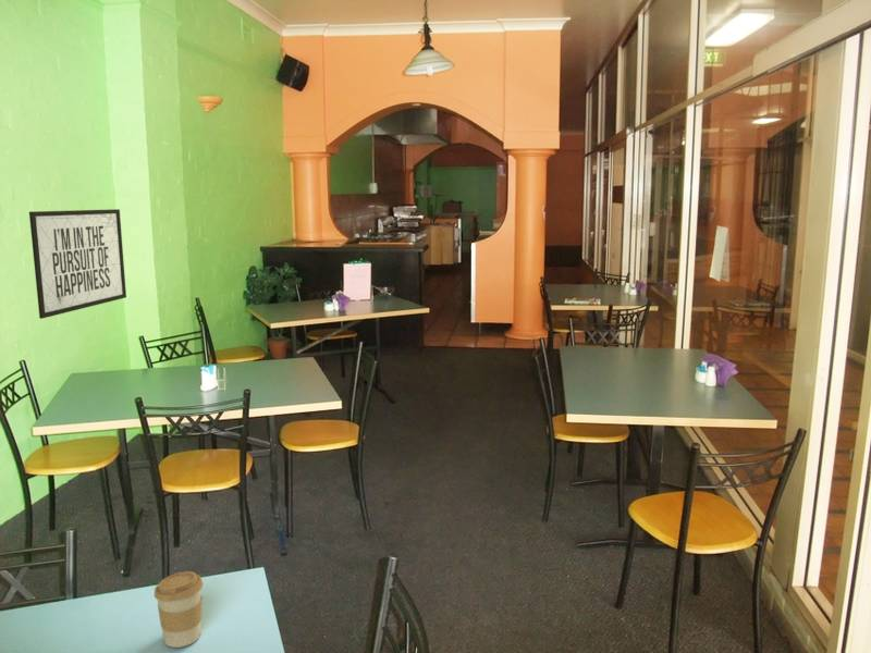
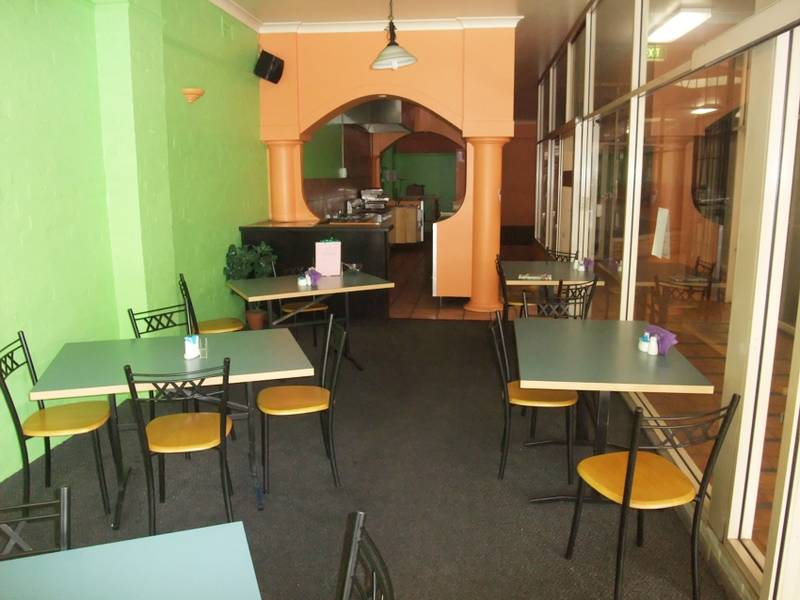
- mirror (83, 259)
- coffee cup (180, 607)
